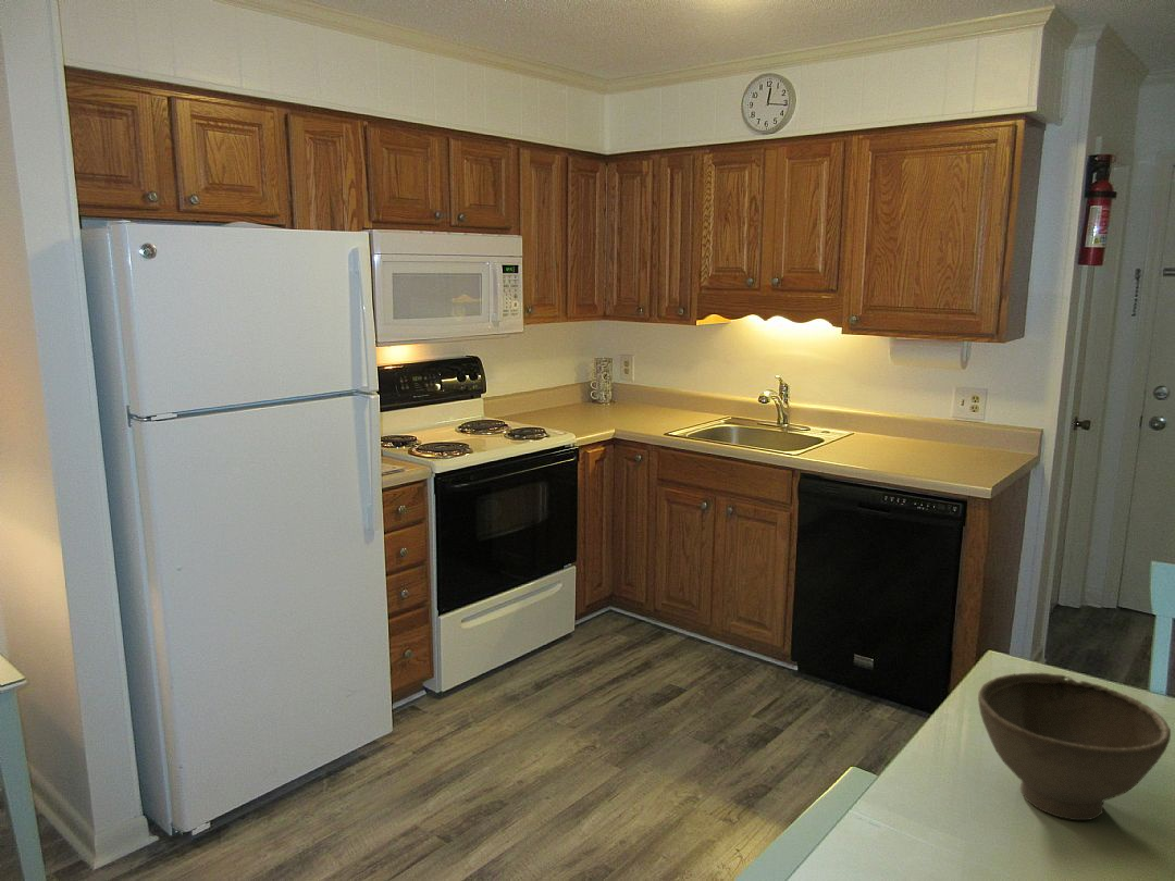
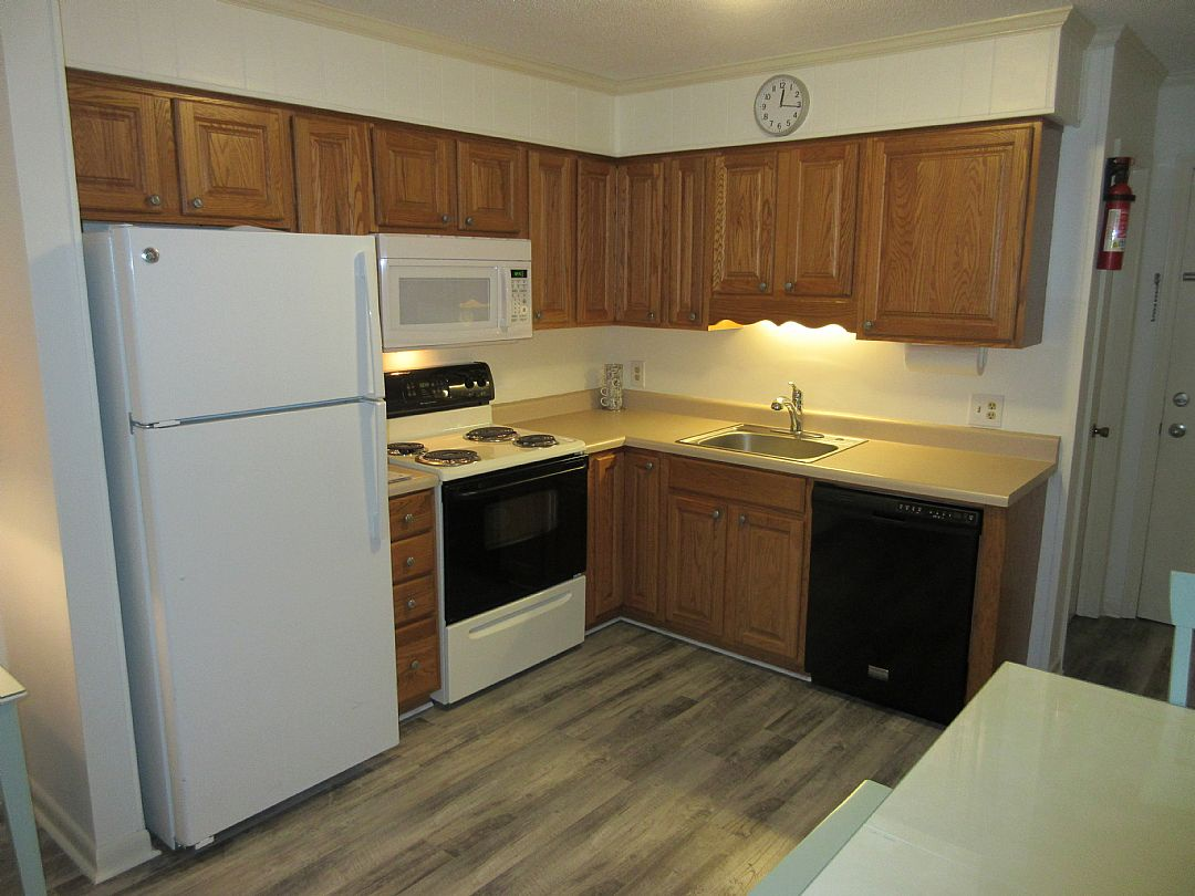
- bowl (1065, 753)
